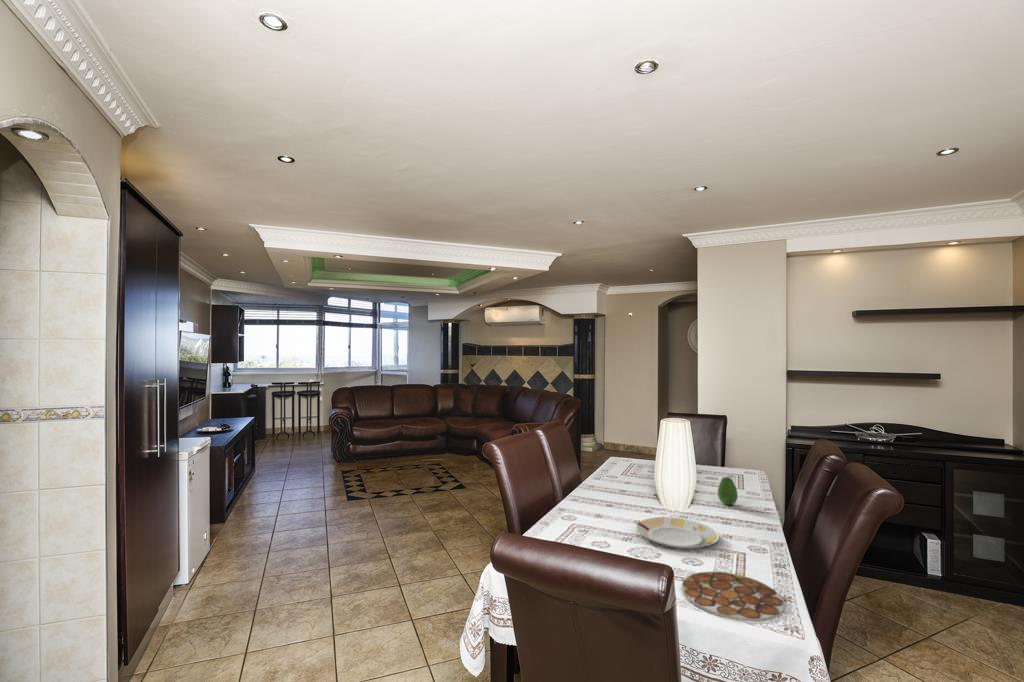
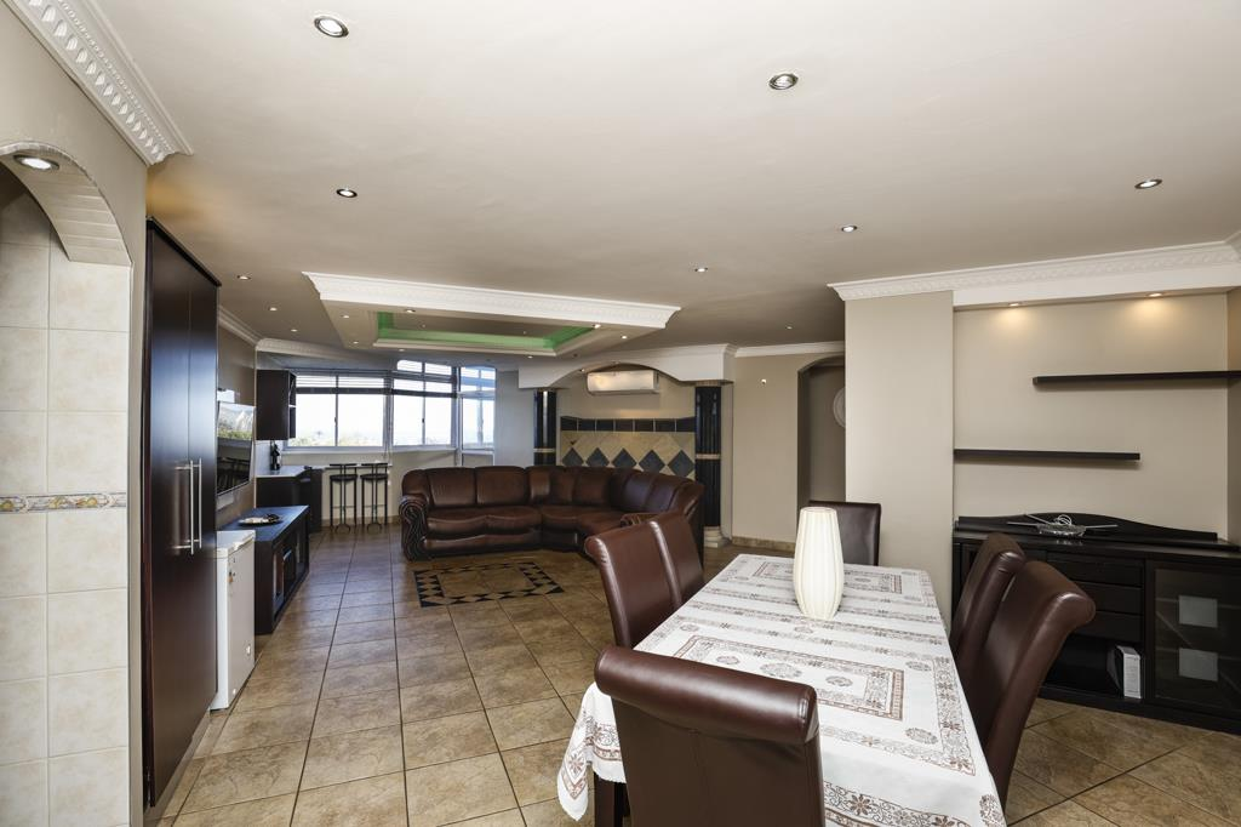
- fruit (727, 491)
- plate (676, 533)
- plate (731, 594)
